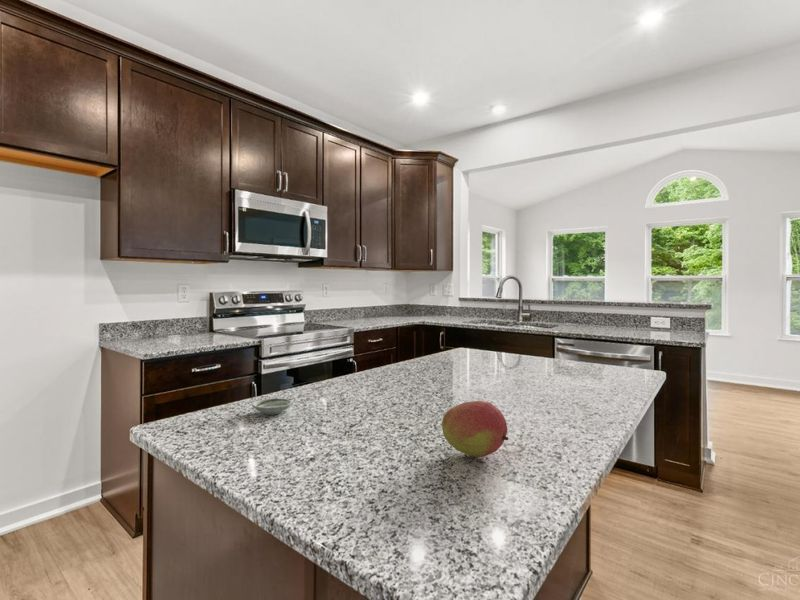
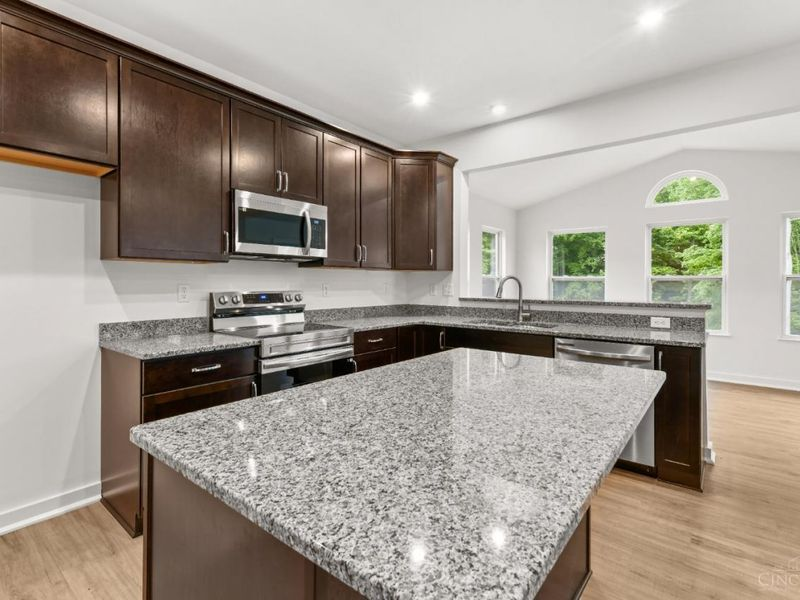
- saucer (272, 407)
- fruit (474, 428)
